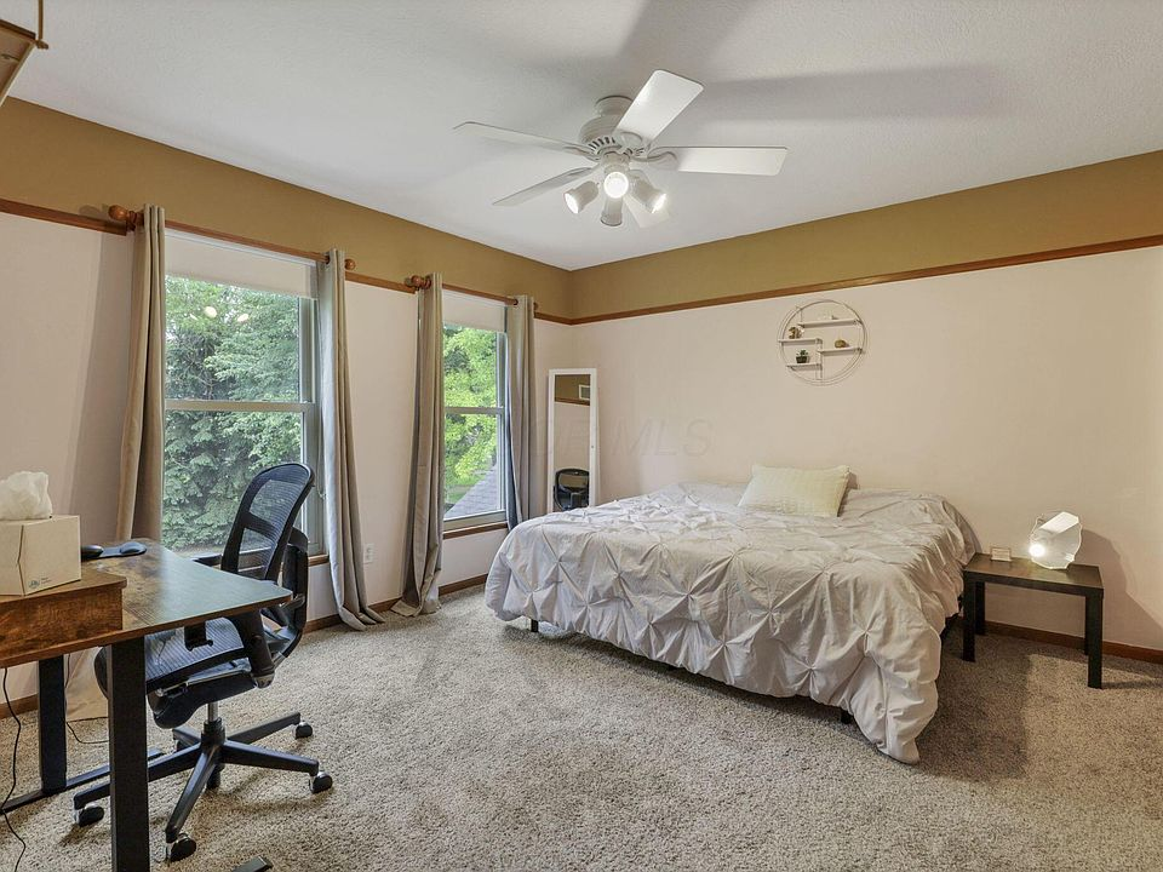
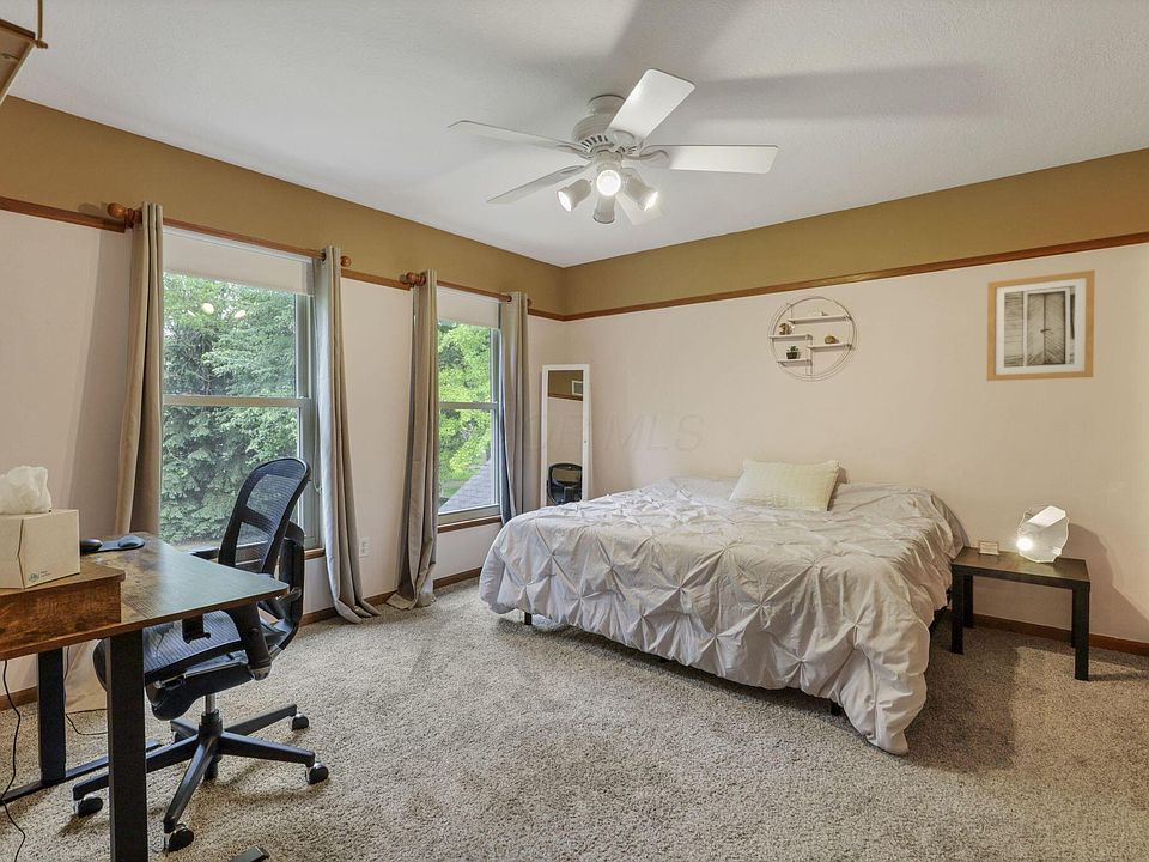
+ wall art (1038, 327)
